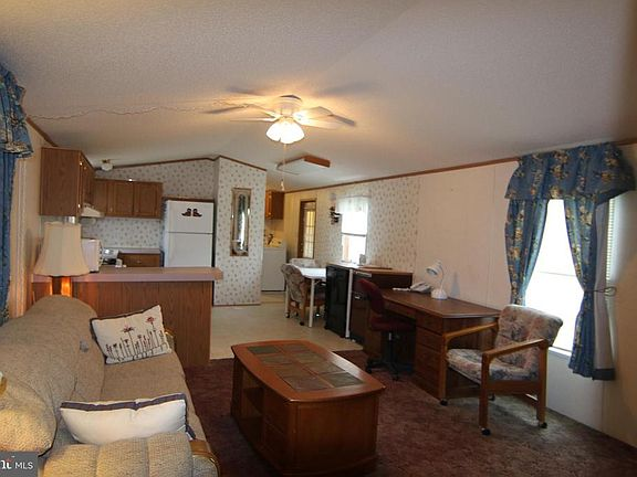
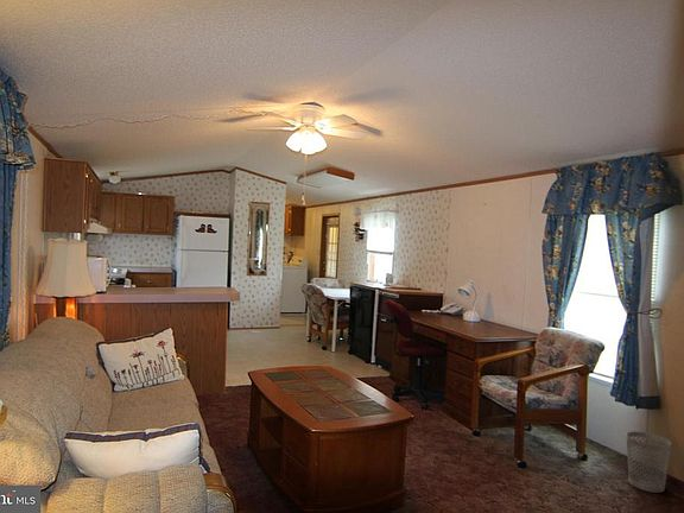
+ wastebasket (647, 462)
